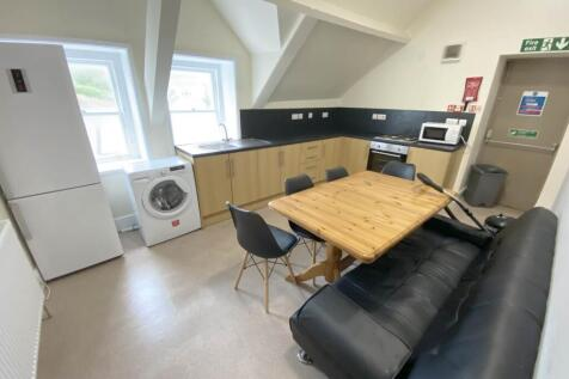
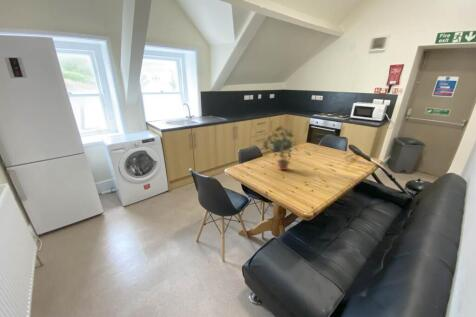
+ potted plant (284, 148)
